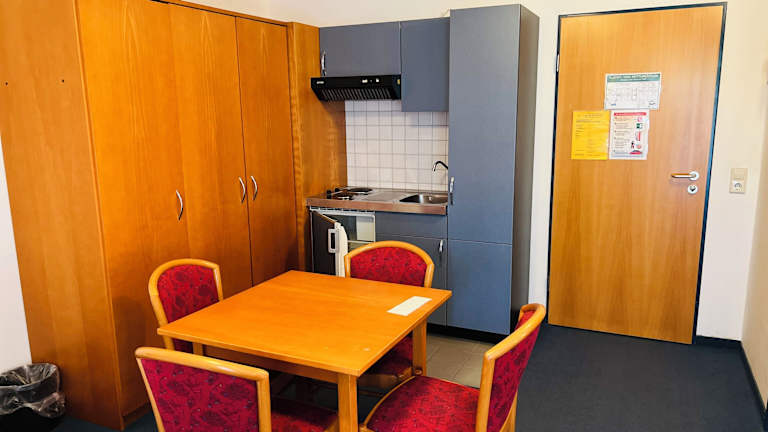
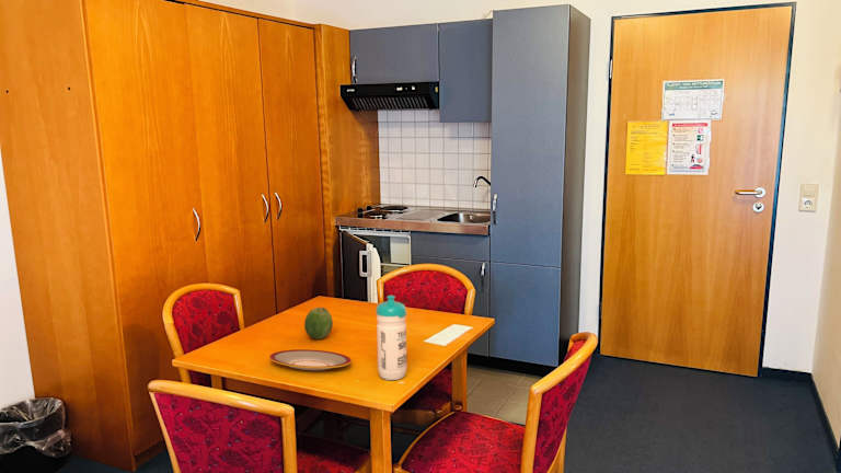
+ plate (310, 361)
+ water bottle (391, 336)
+ fruit (318, 322)
